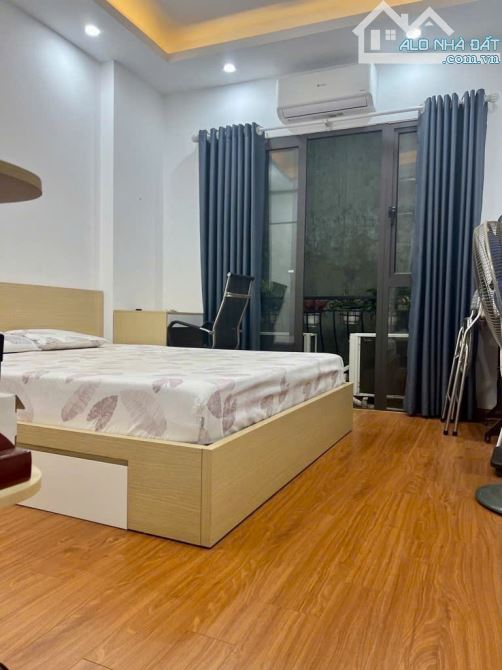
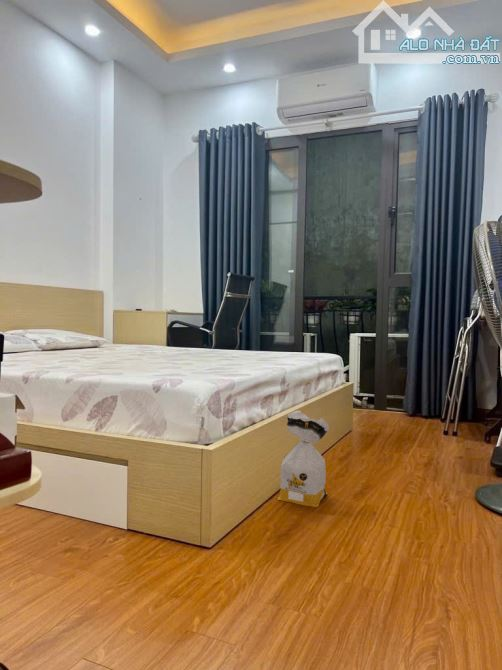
+ bag (303, 454)
